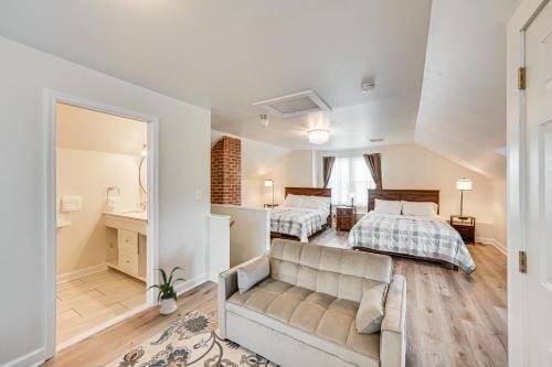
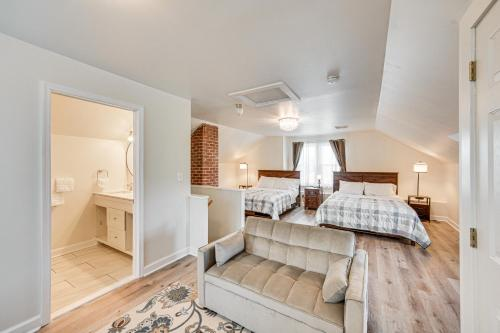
- house plant (167, 288)
